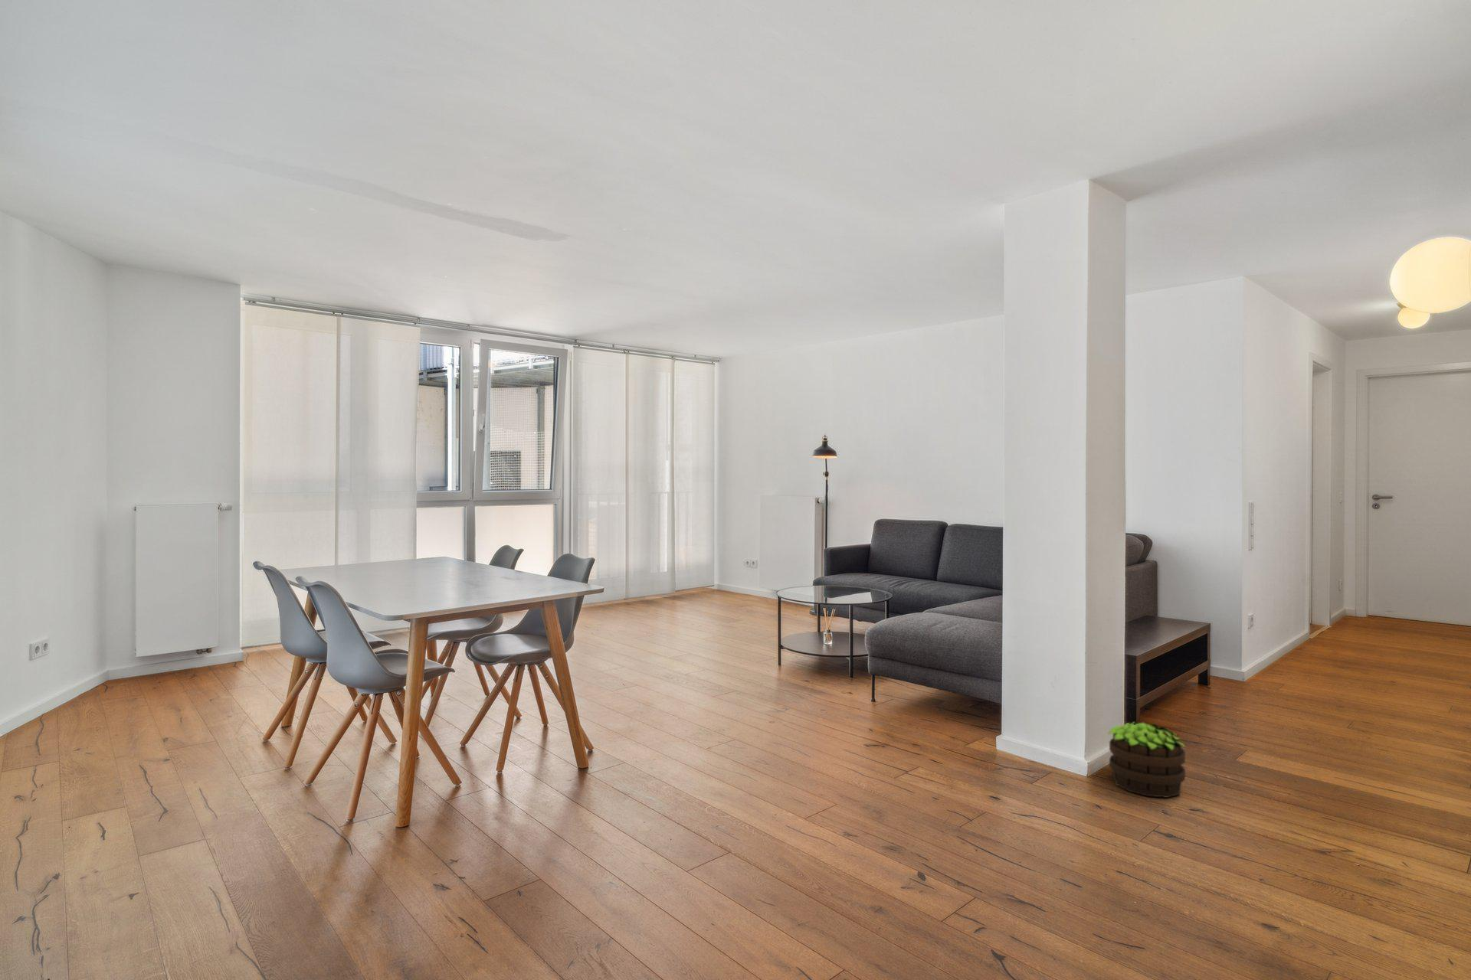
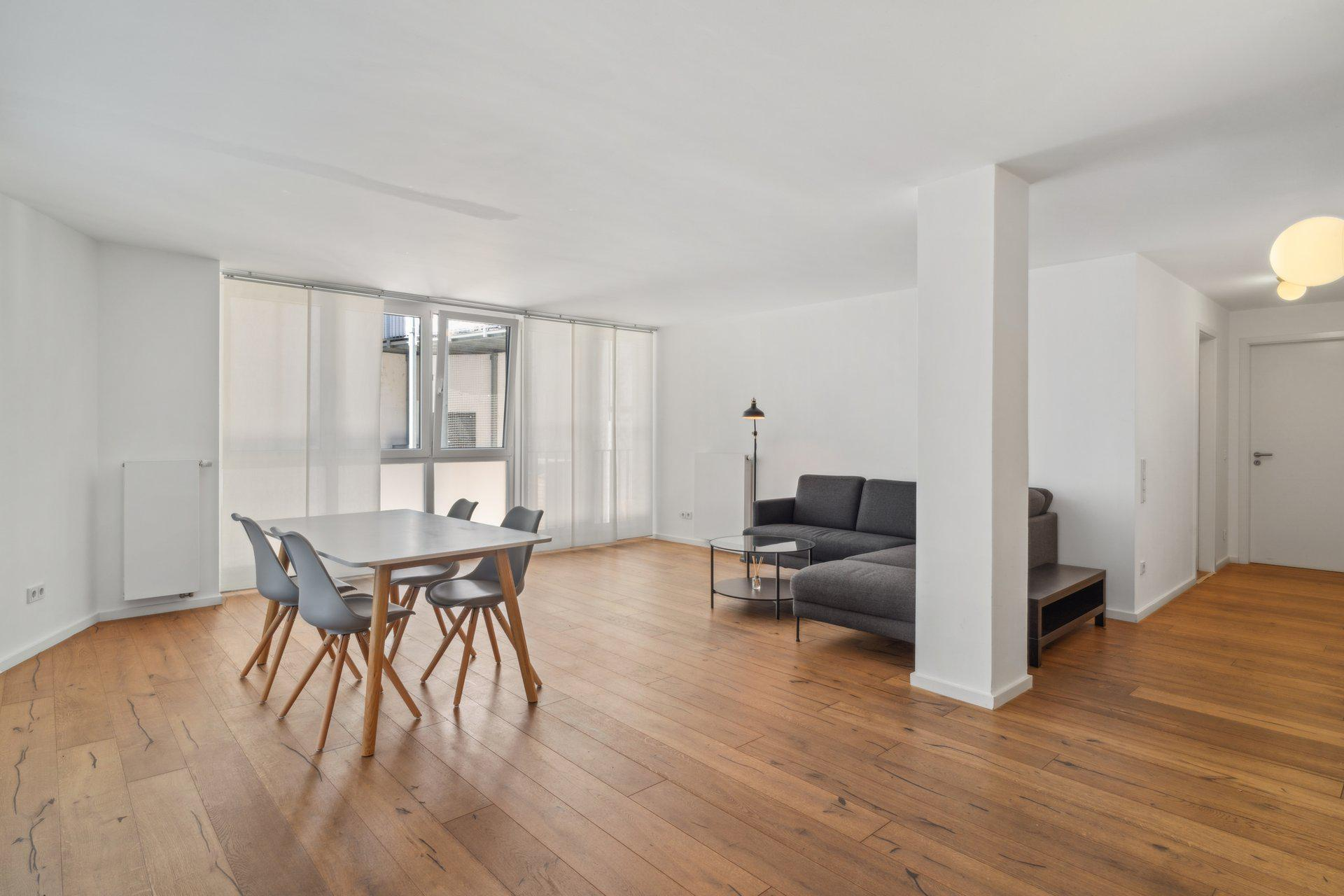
- potted plant (1146, 755)
